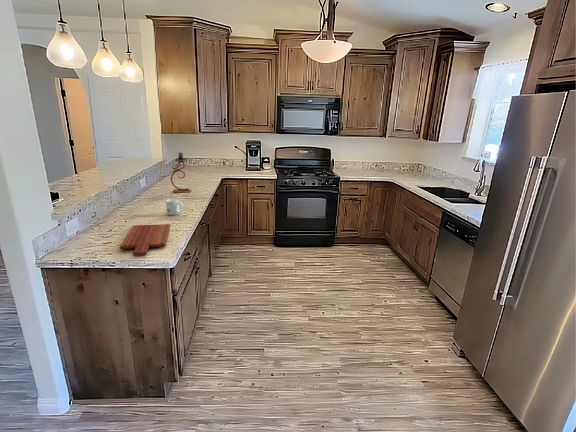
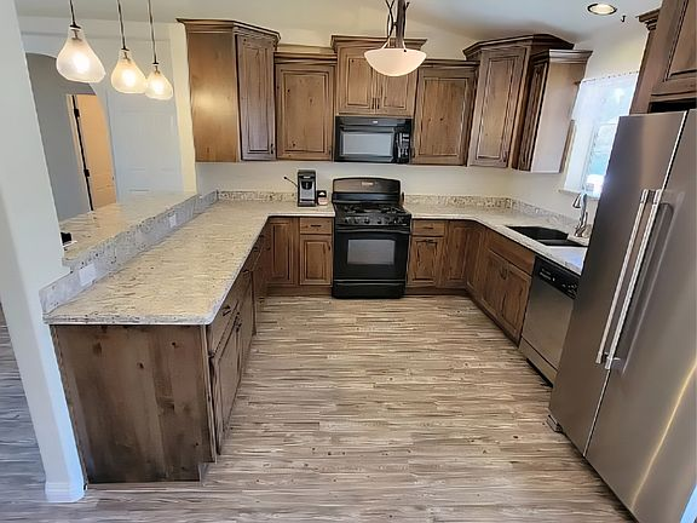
- candle holder (180, 171)
- mug (175, 207)
- cutting board (146, 238)
